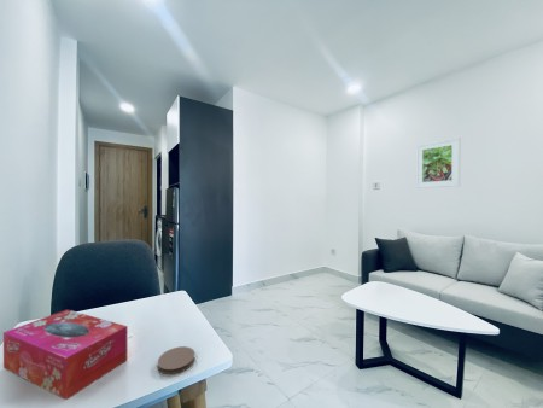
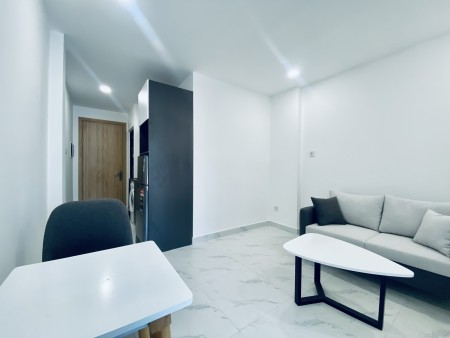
- coaster (176, 359)
- tissue box (66, 346)
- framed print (436, 164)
